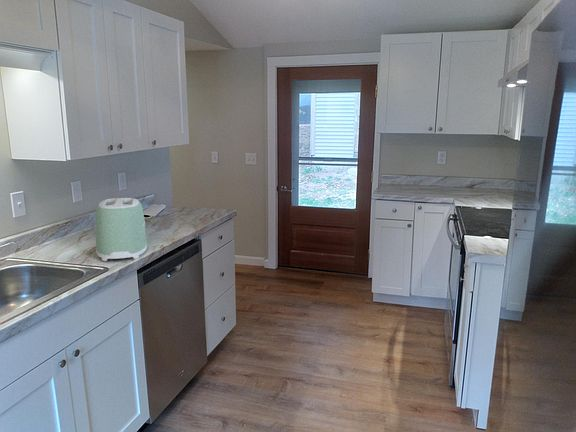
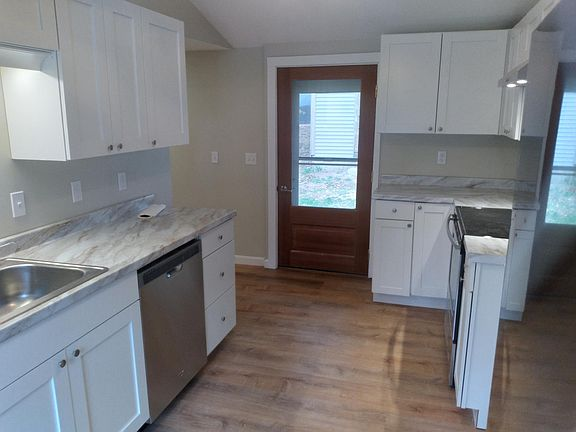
- toaster (120, 225)
